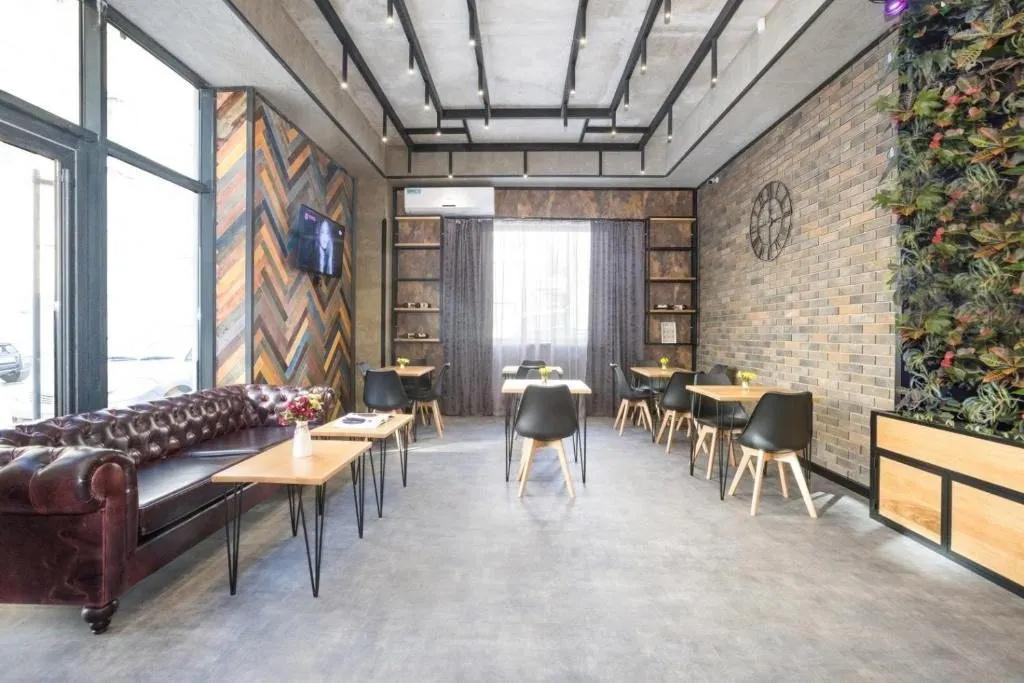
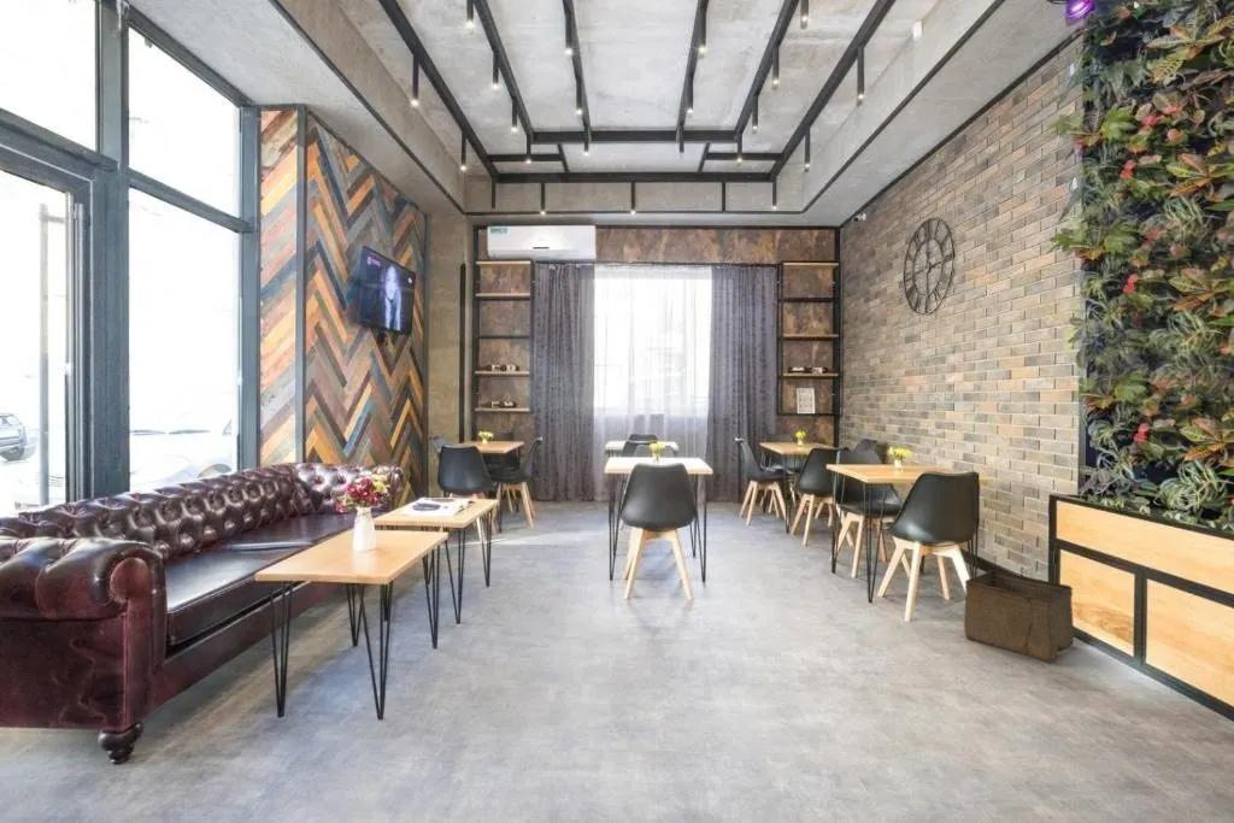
+ storage bin (1018, 612)
